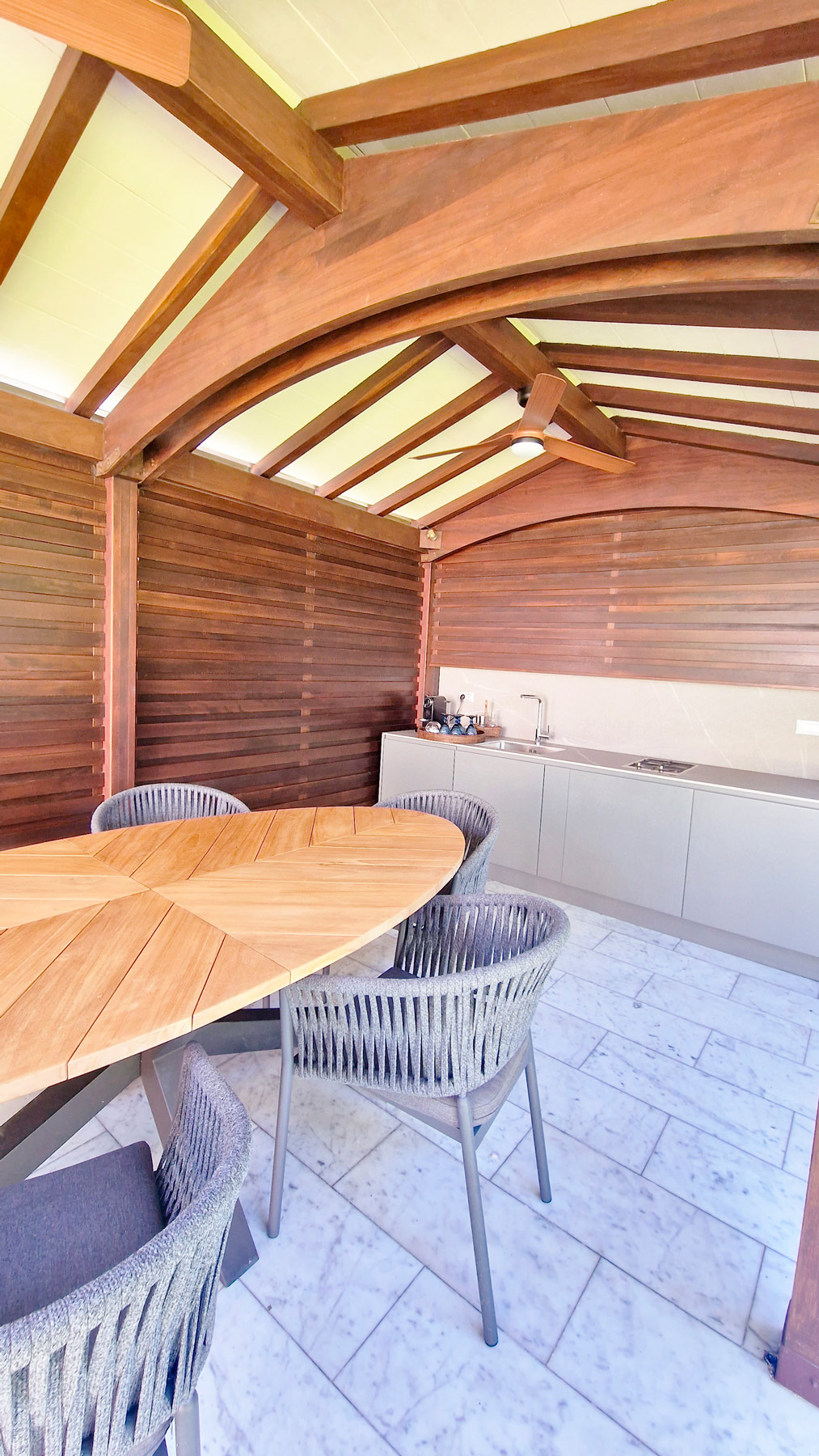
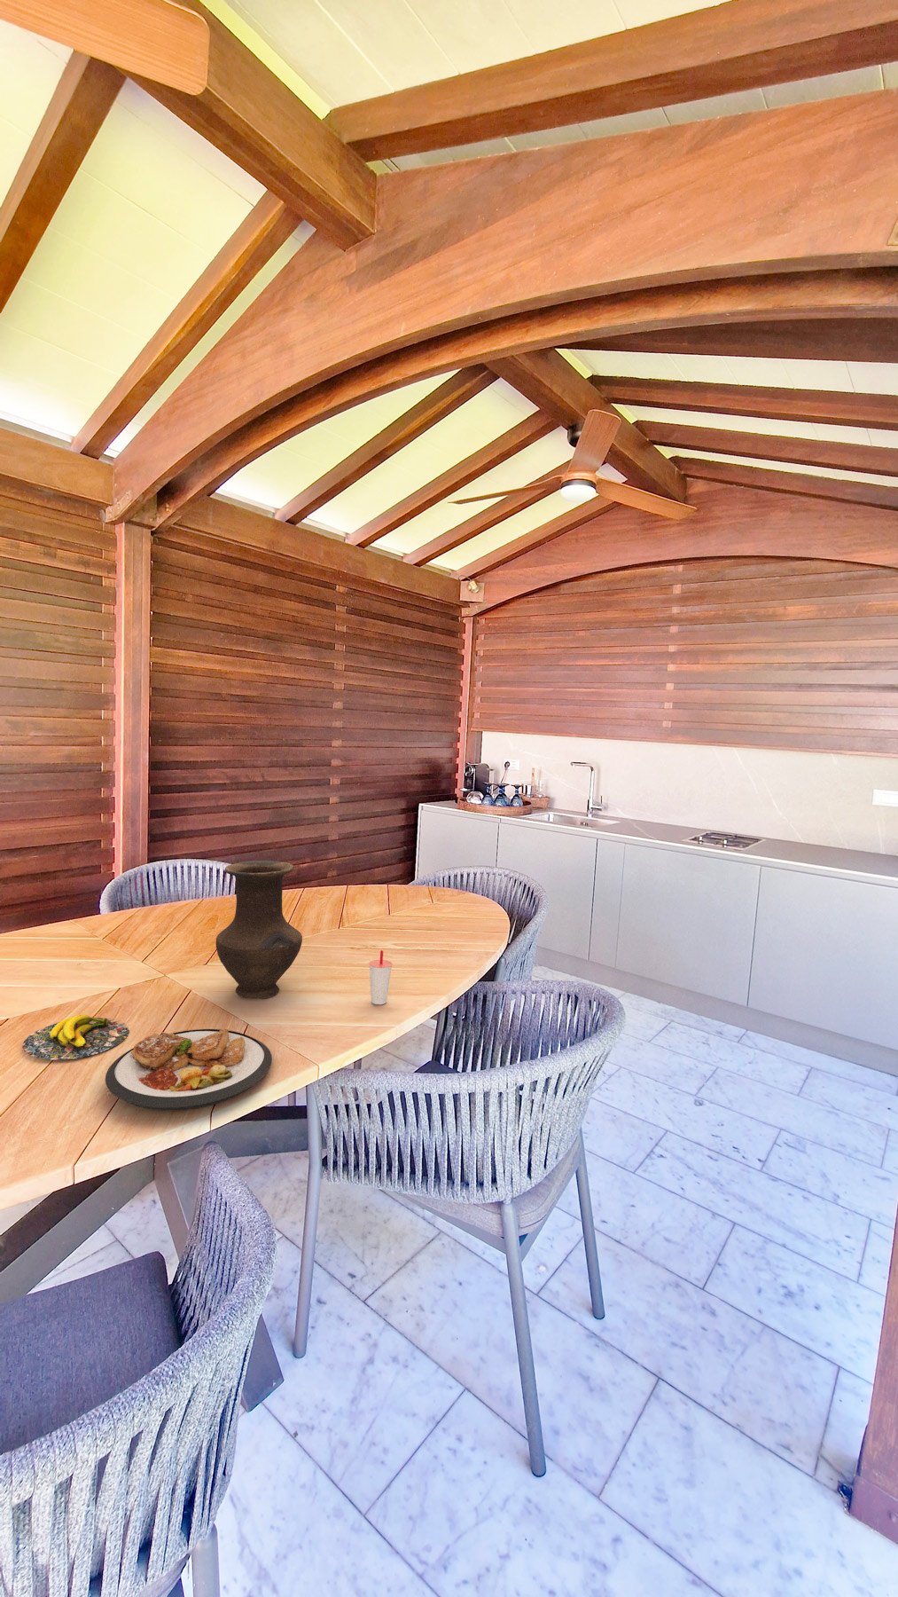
+ banana (77, 1028)
+ cup (379, 976)
+ vase (260, 929)
+ plate (192, 1061)
